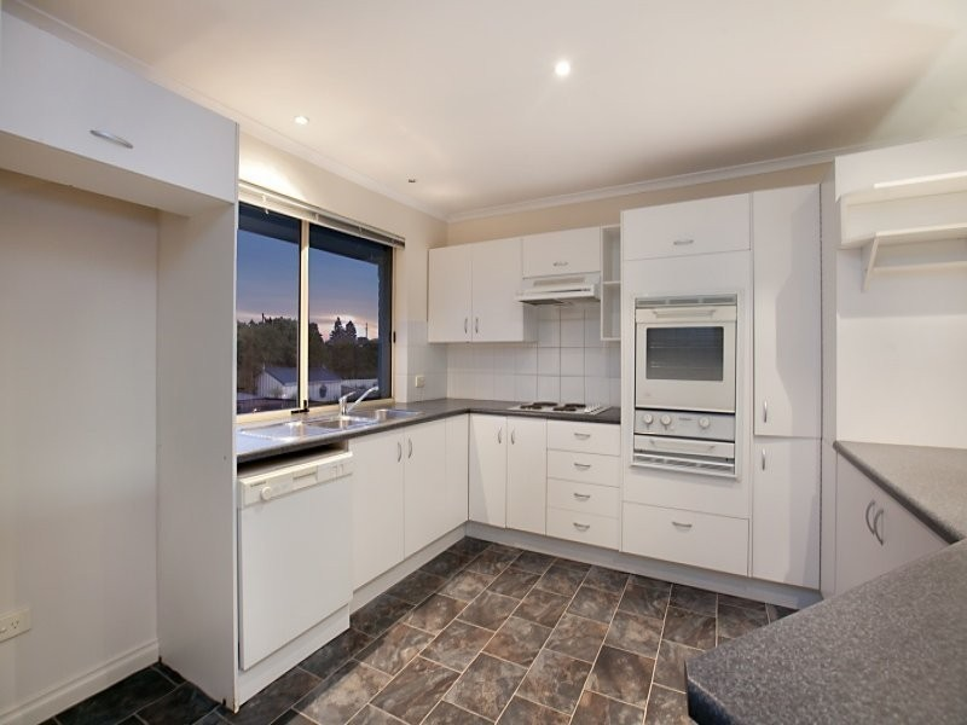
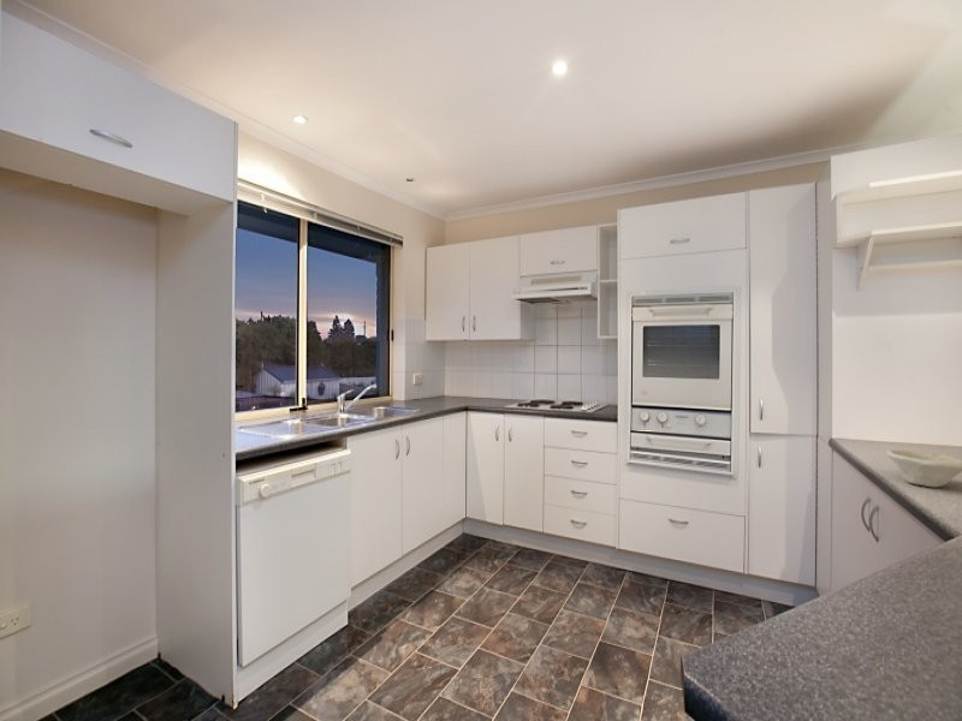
+ bowl (926, 469)
